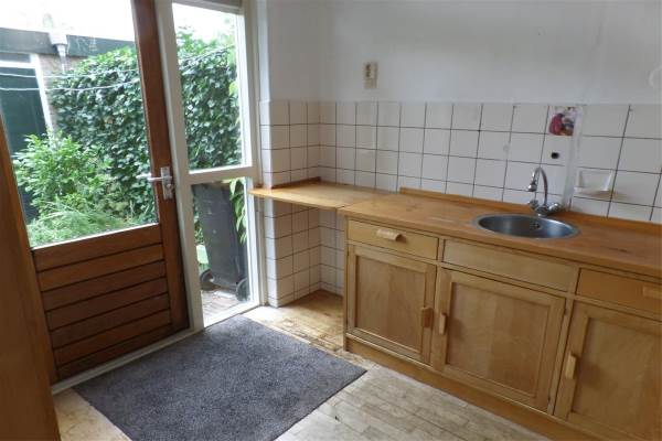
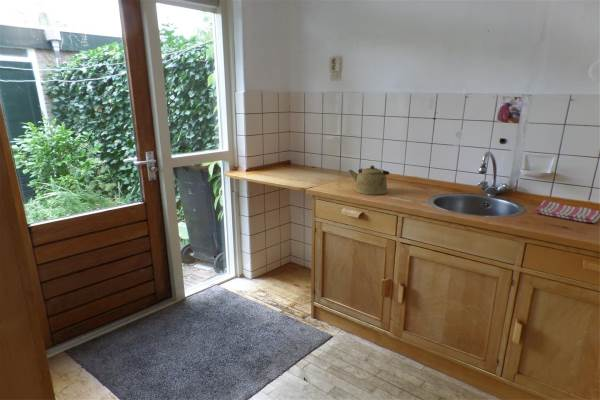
+ kettle (368, 177)
+ dish towel (568, 211)
